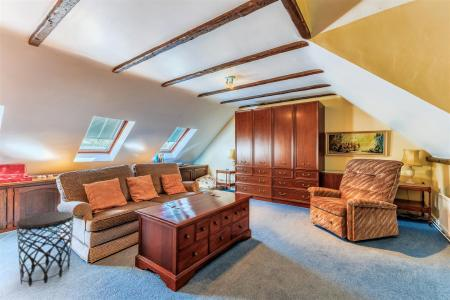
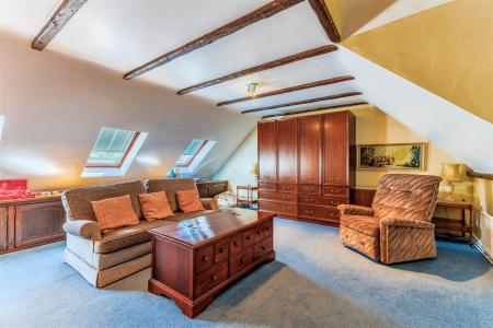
- side table (47, 244)
